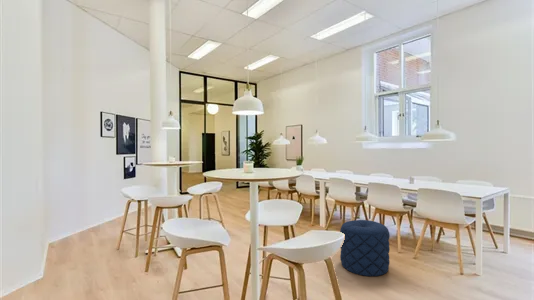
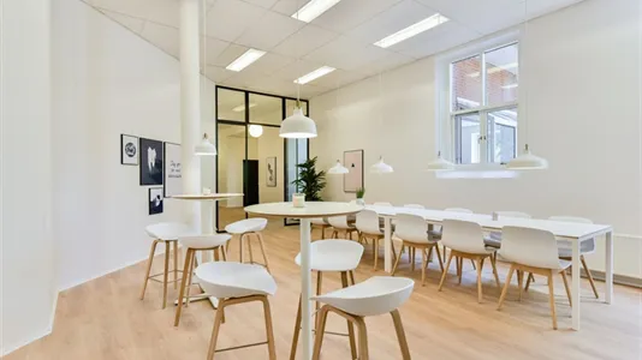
- pouf (364, 244)
